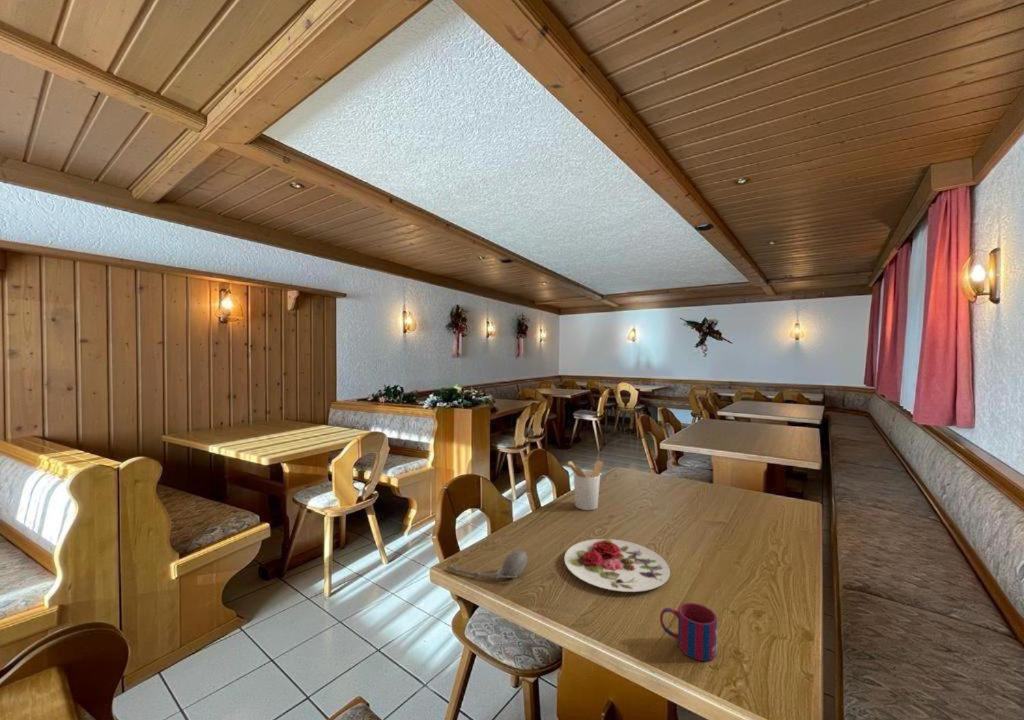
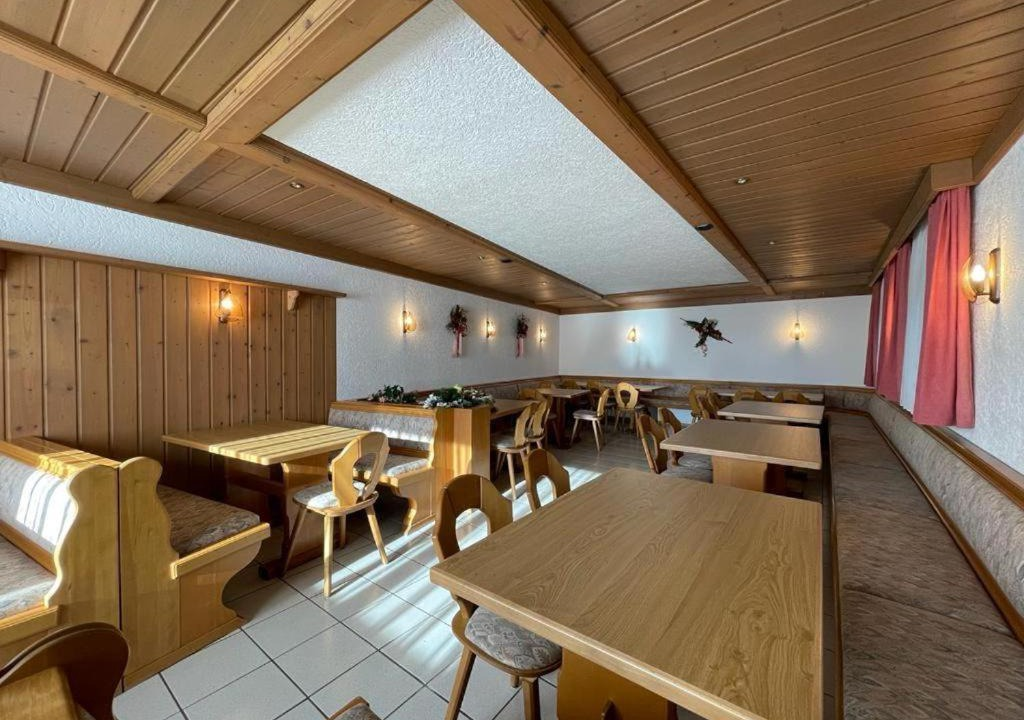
- spoon (482, 573)
- plate (615, 561)
- mug (687, 627)
- utensil holder (582, 483)
